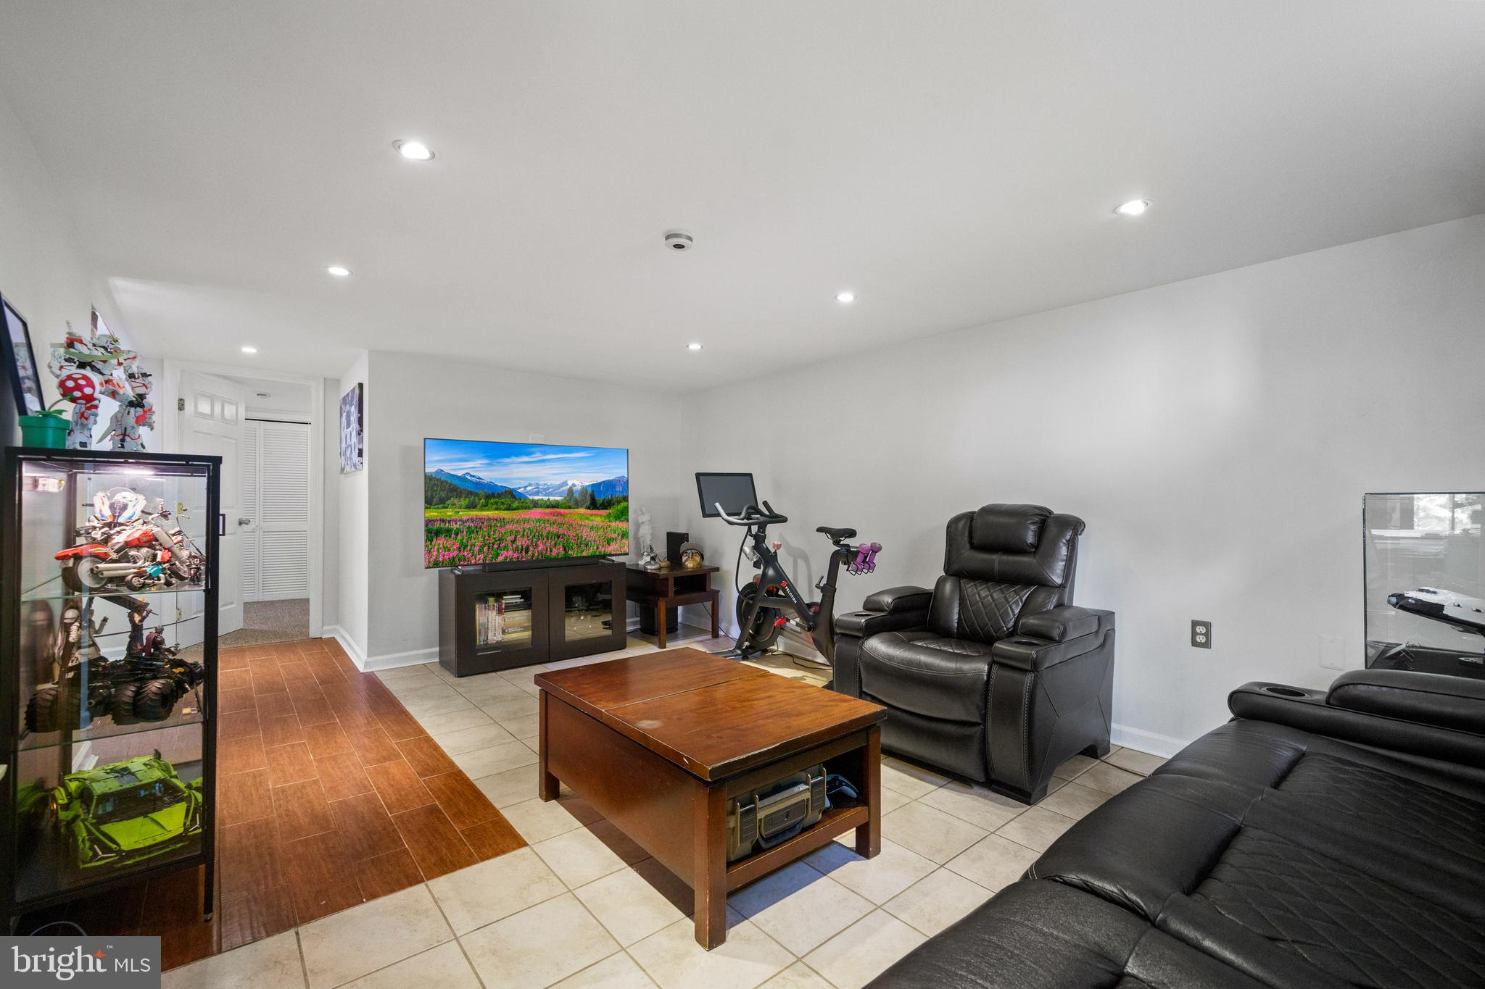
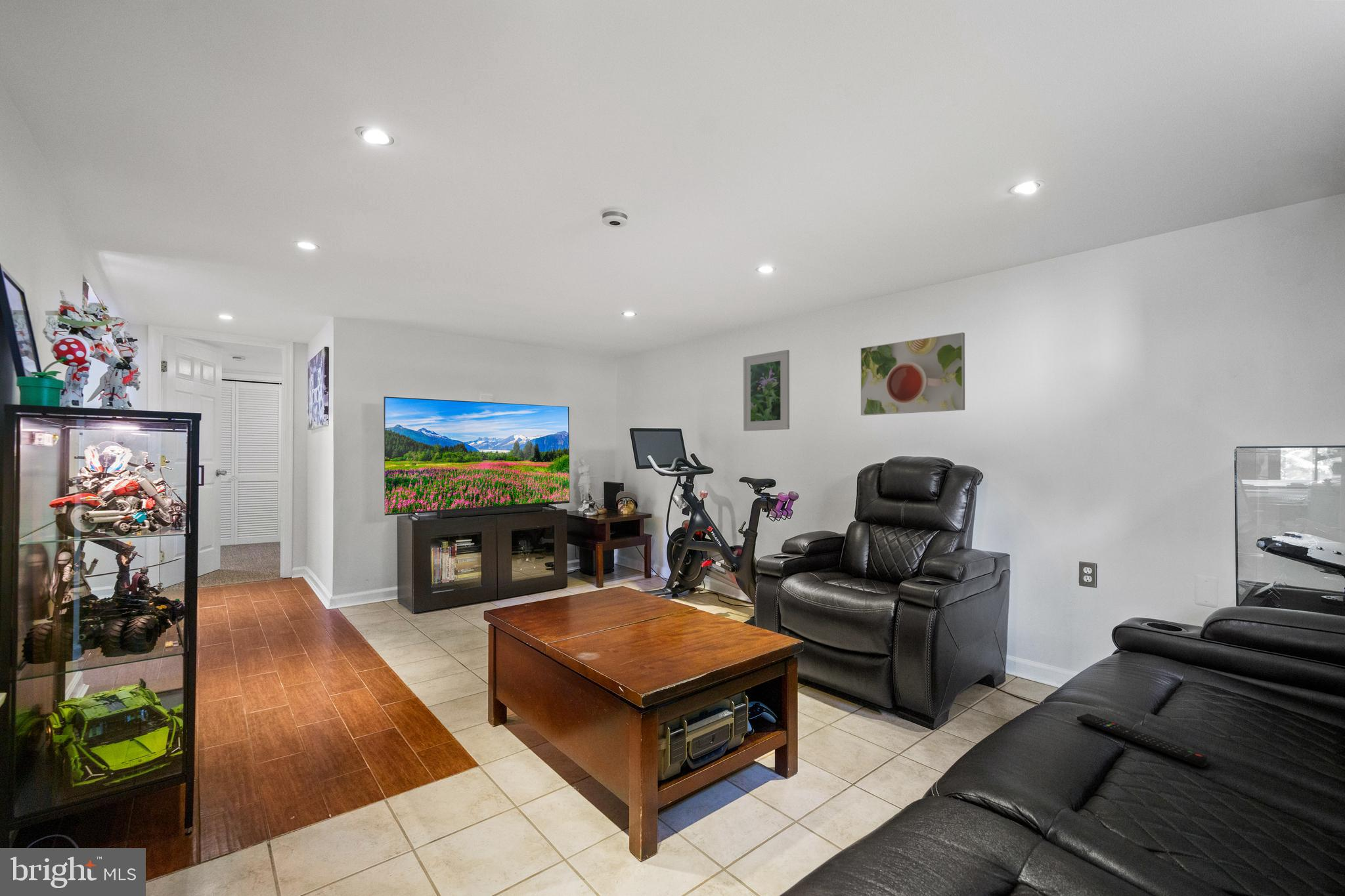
+ remote control (1139, 738)
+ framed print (909, 377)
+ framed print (765, 392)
